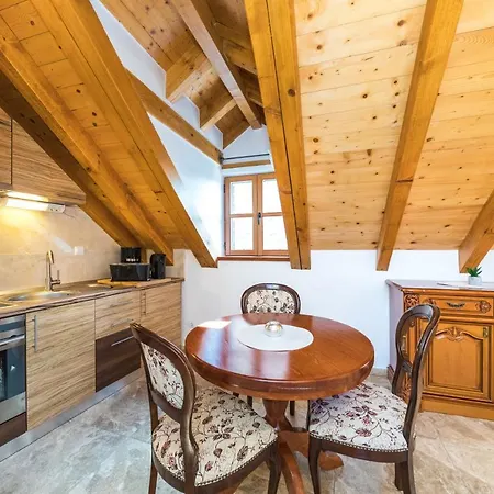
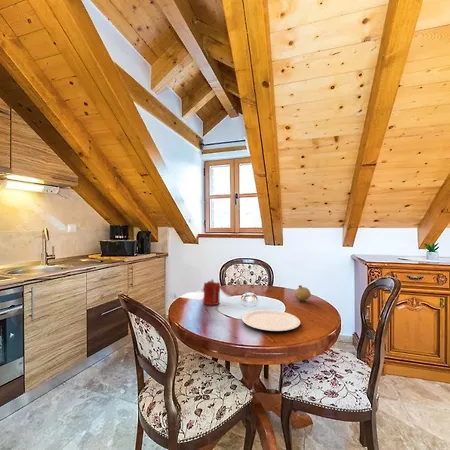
+ fruit (302, 293)
+ plate (270, 320)
+ candle (211, 291)
